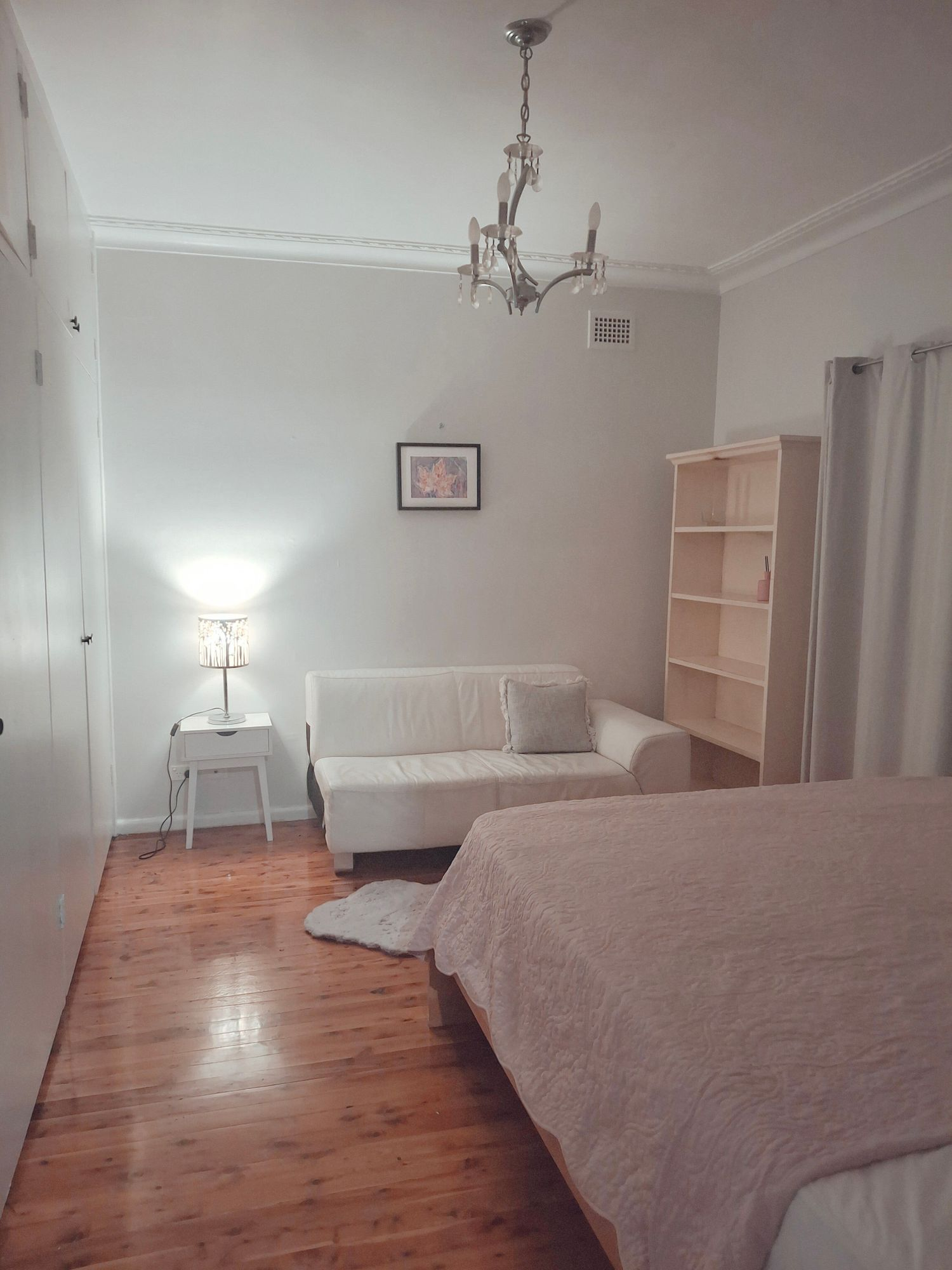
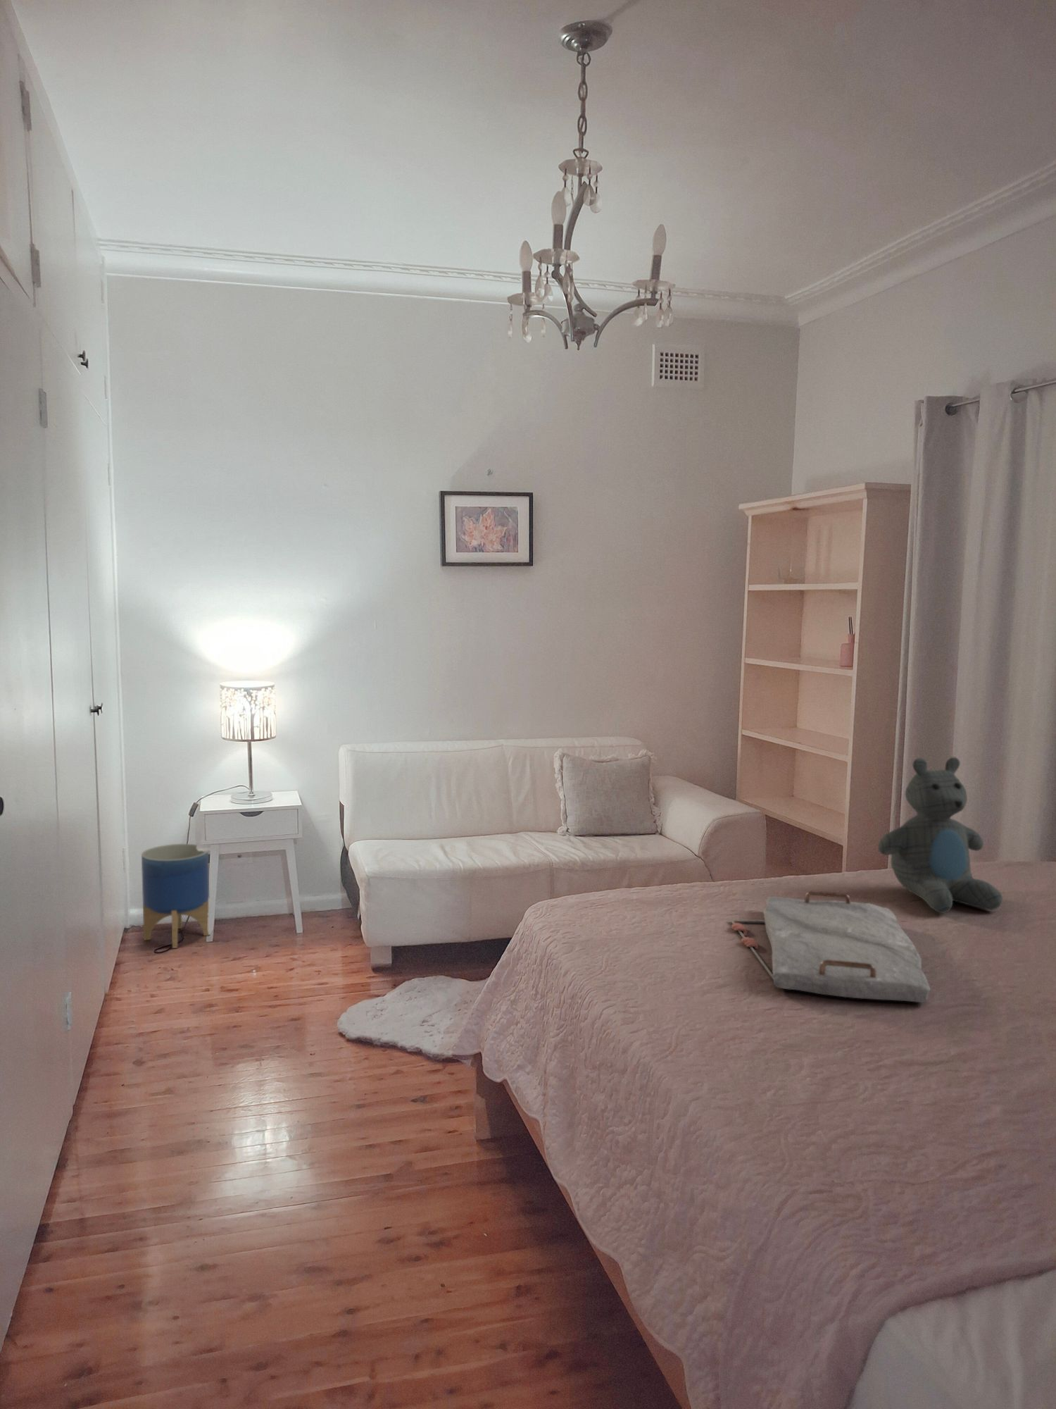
+ teddy bear (945, 831)
+ serving tray (820, 937)
+ planter (176, 894)
